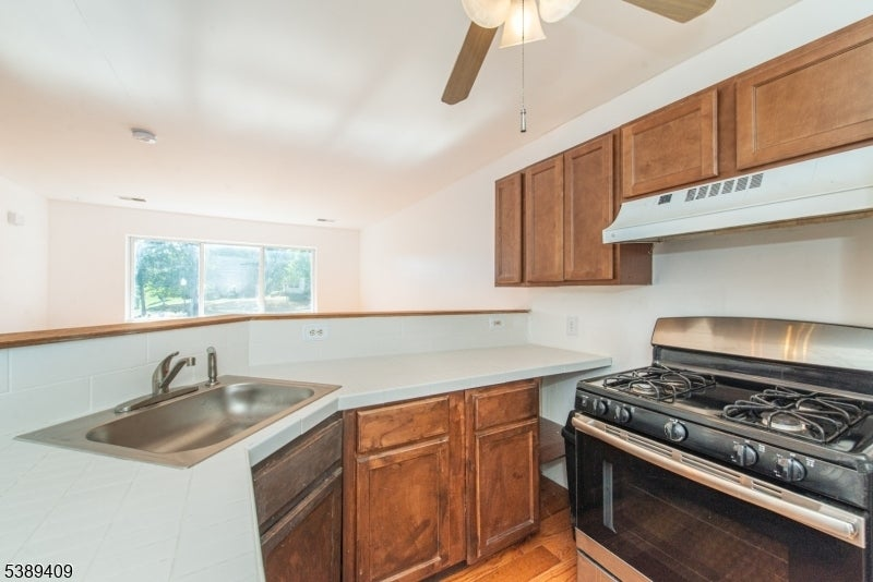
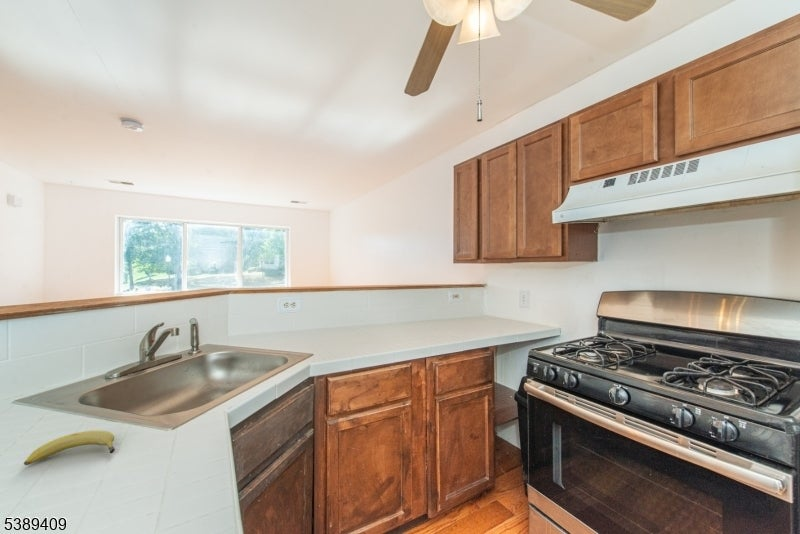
+ fruit (79, 444)
